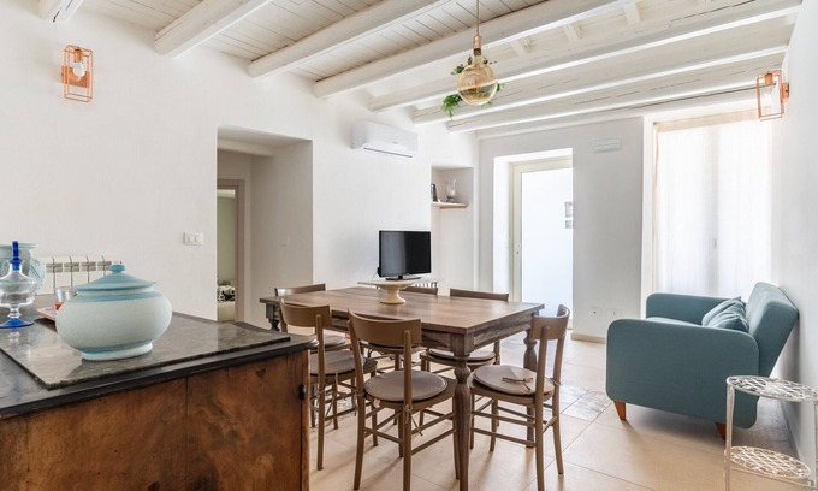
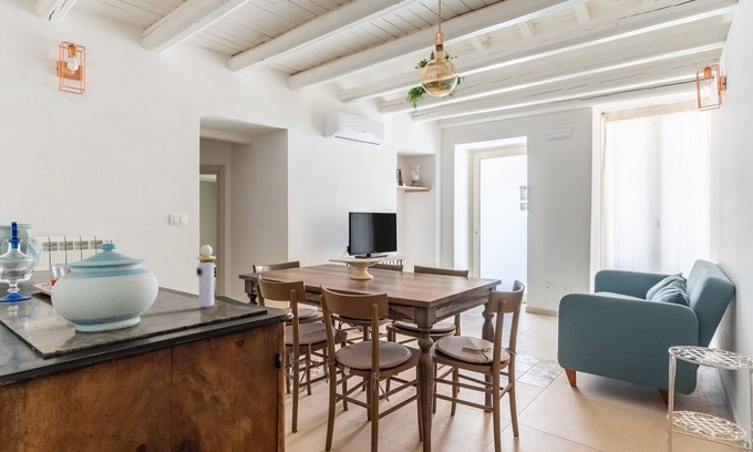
+ perfume bottle (206, 276)
